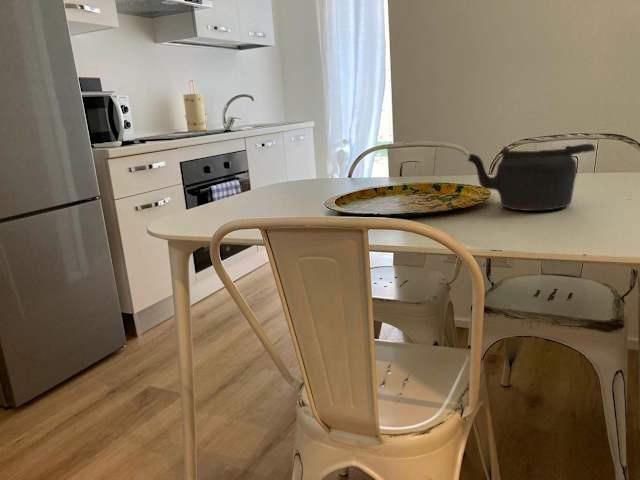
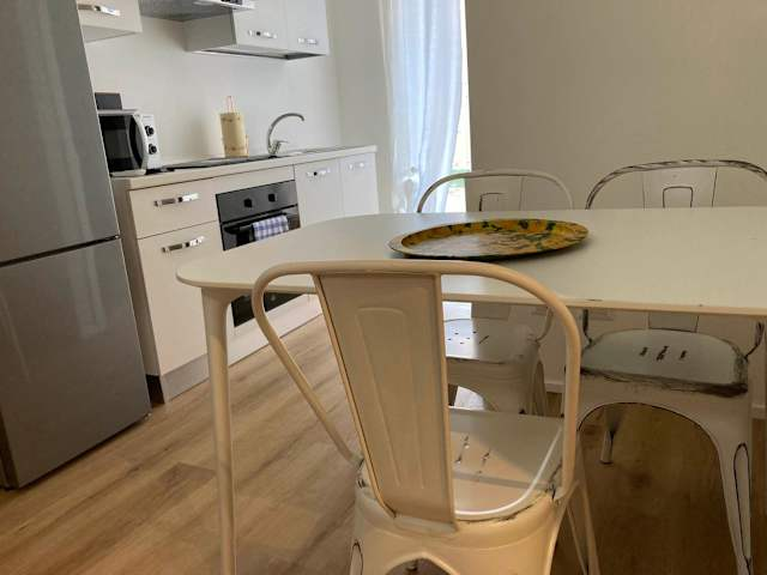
- teapot (529, 175)
